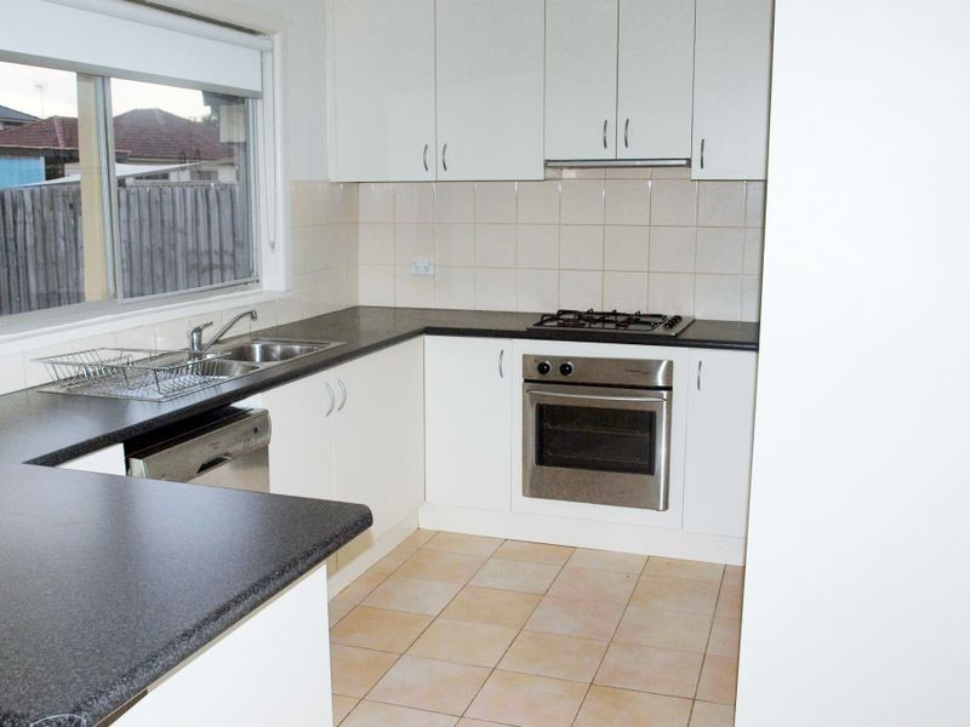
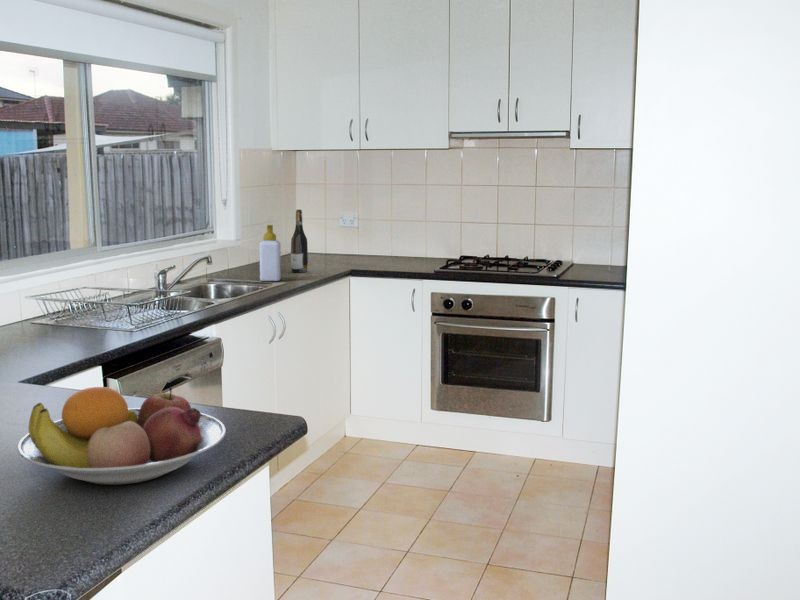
+ wine bottle (299, 240)
+ fruit bowl (124, 427)
+ soap bottle (270, 252)
